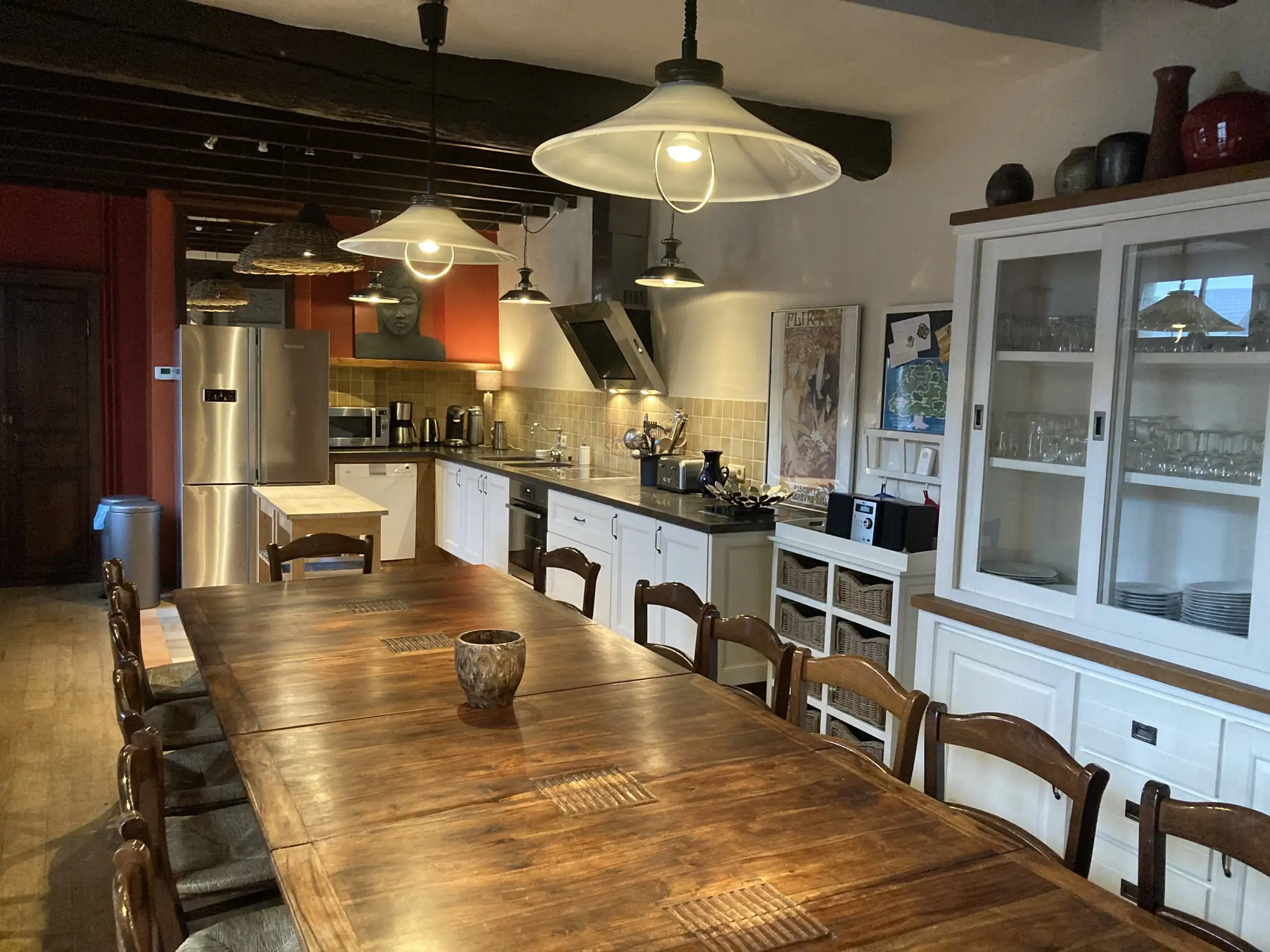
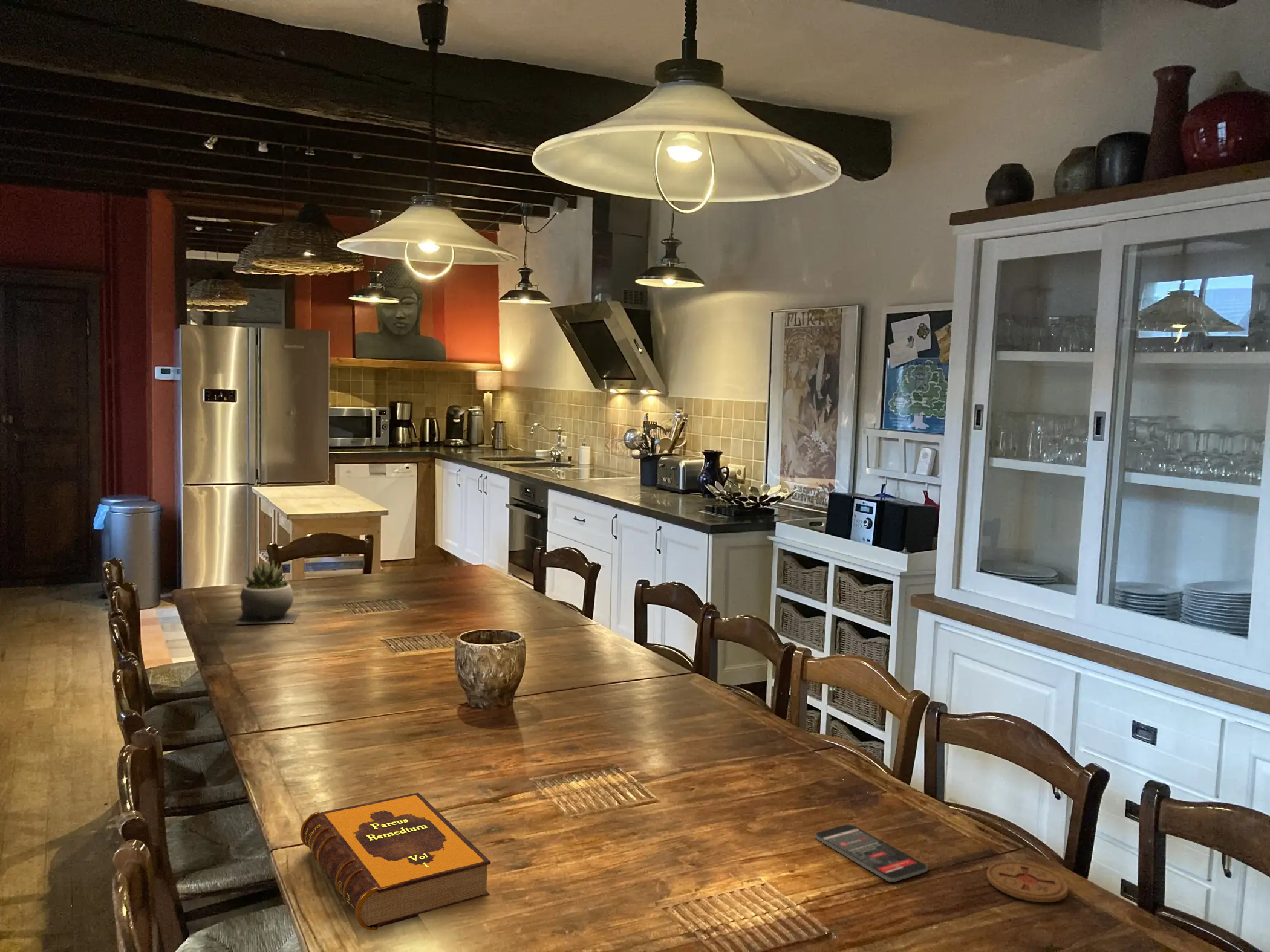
+ succulent plant (269, 589)
+ coaster (1026, 881)
+ hardback book (391, 855)
+ smartphone (869, 852)
